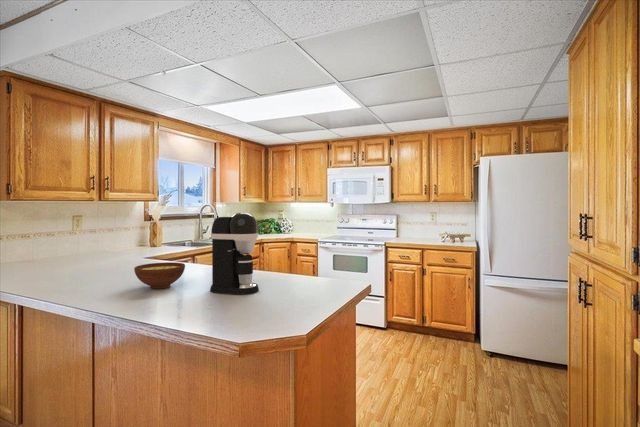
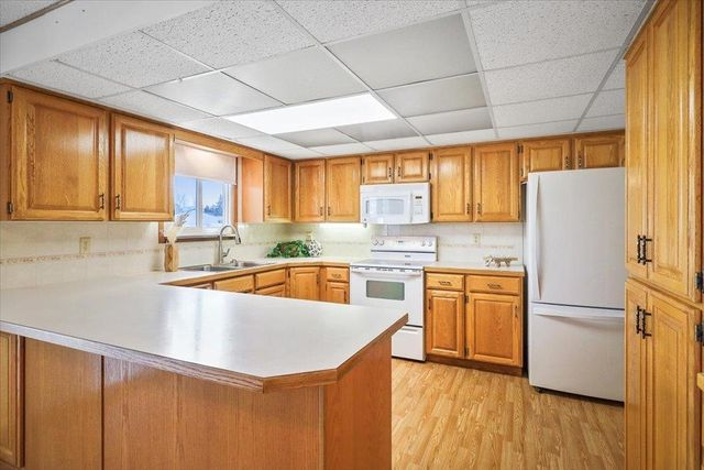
- coffee maker (234, 251)
- bowl (160, 276)
